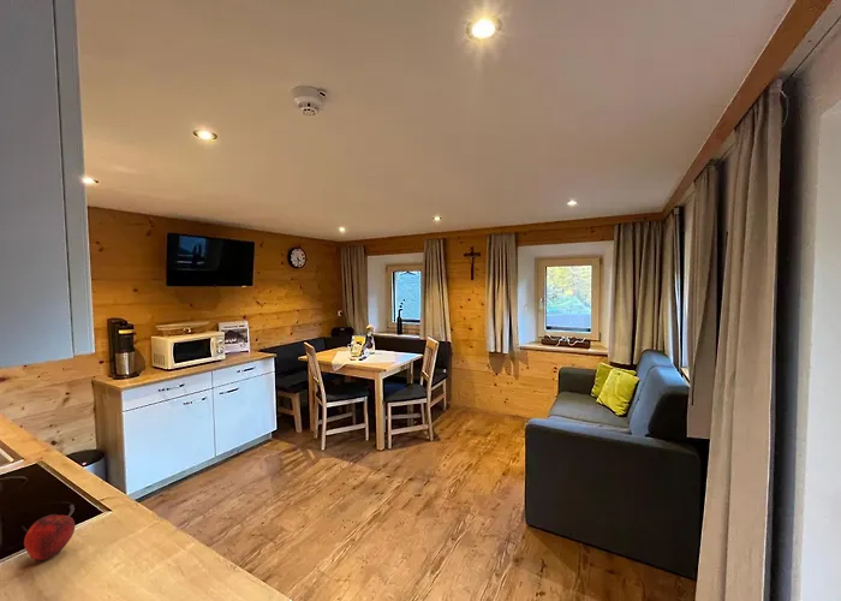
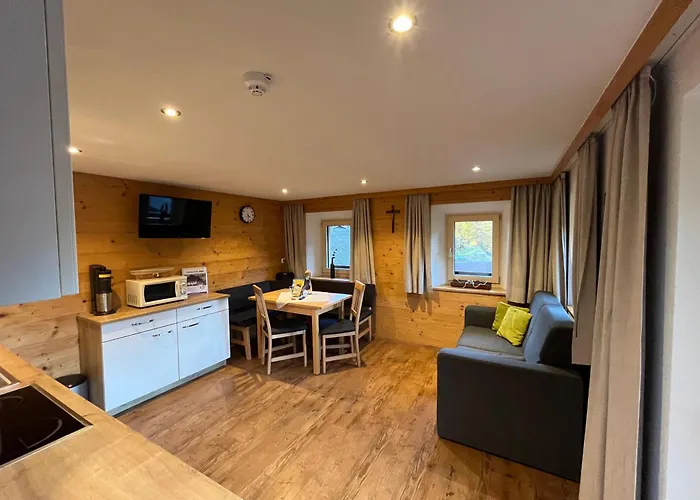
- apple (49, 536)
